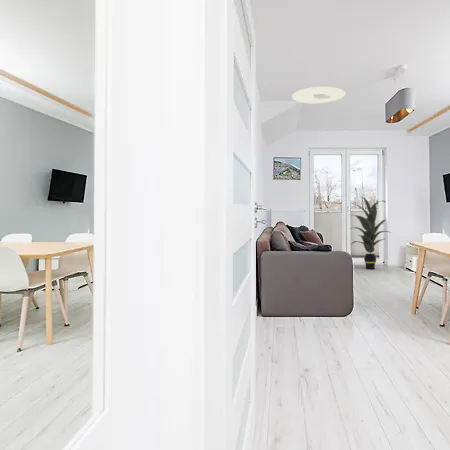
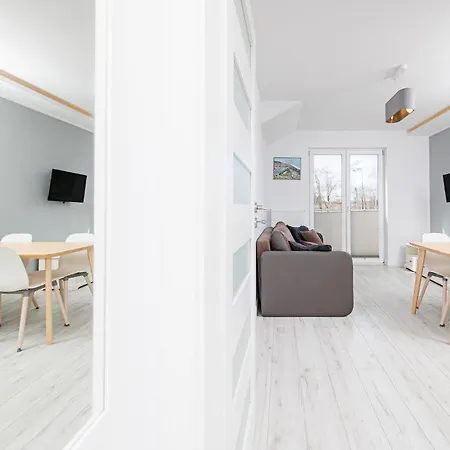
- indoor plant (367, 232)
- ceiling light (318, 93)
